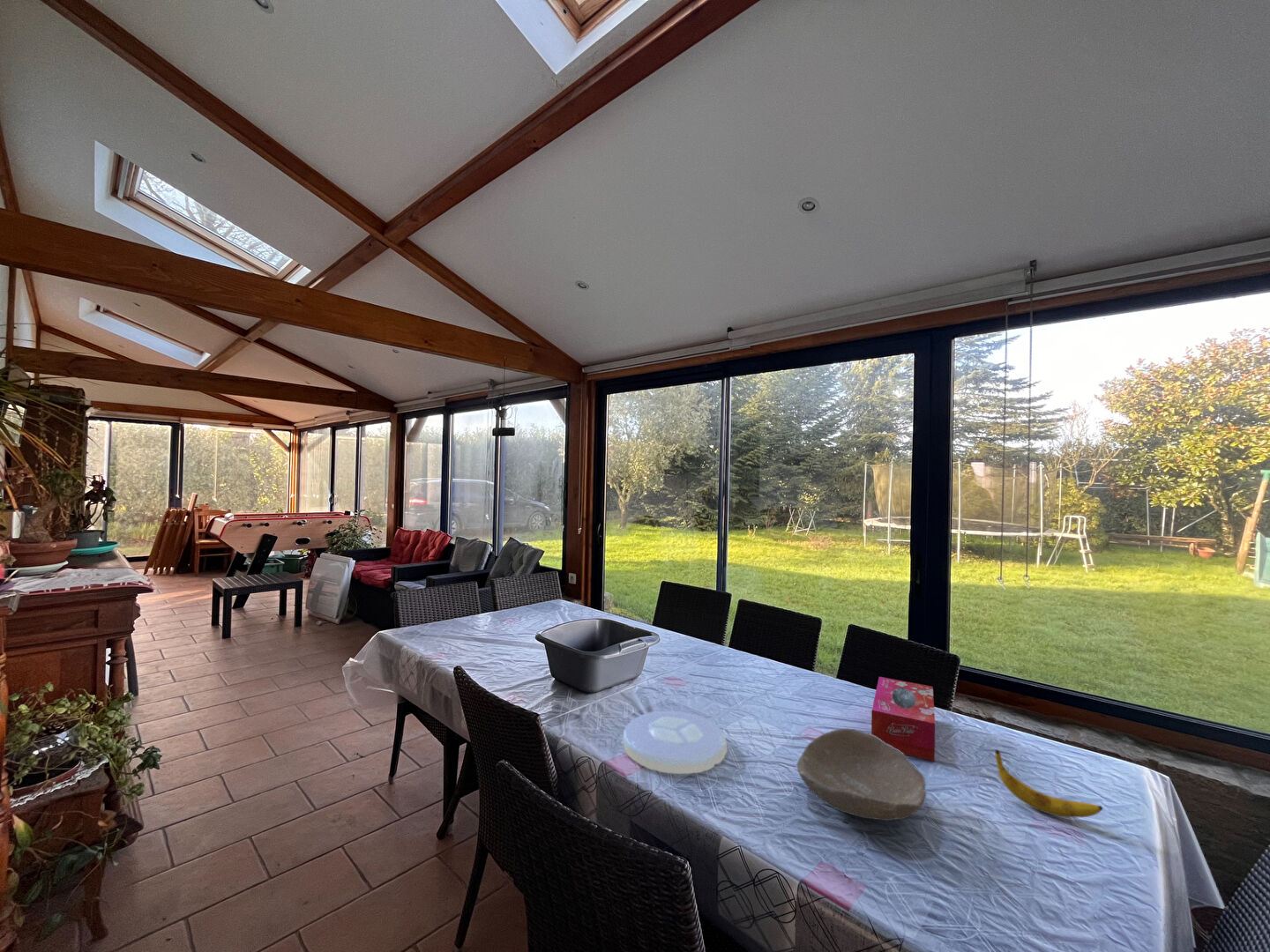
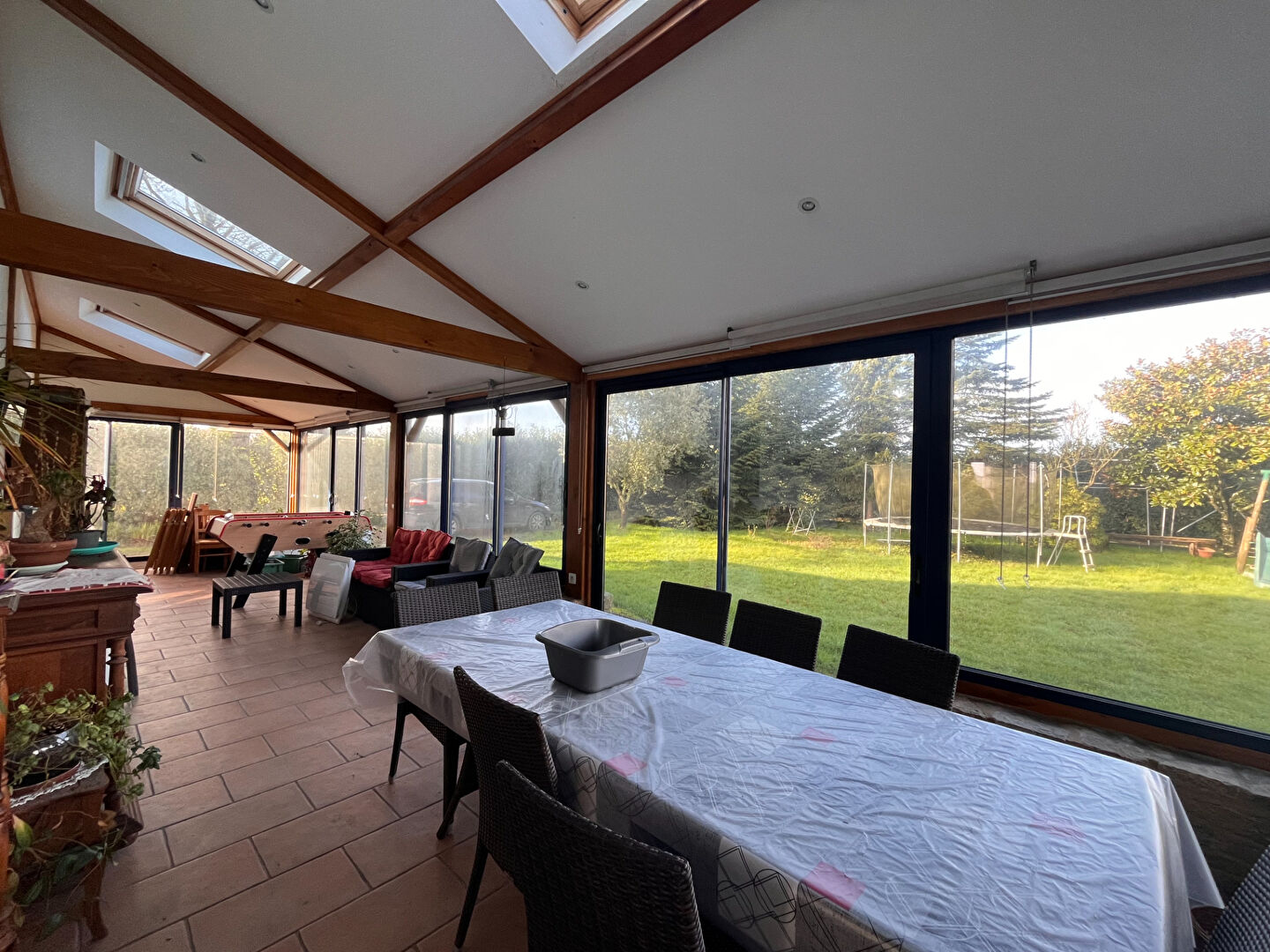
- tissue box (903, 714)
- banana (1042, 793)
- bowl (858, 778)
- plate (674, 735)
